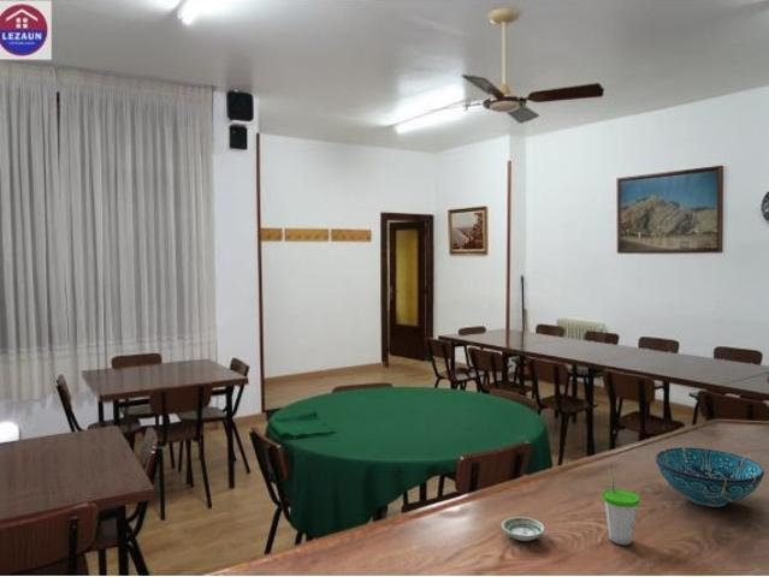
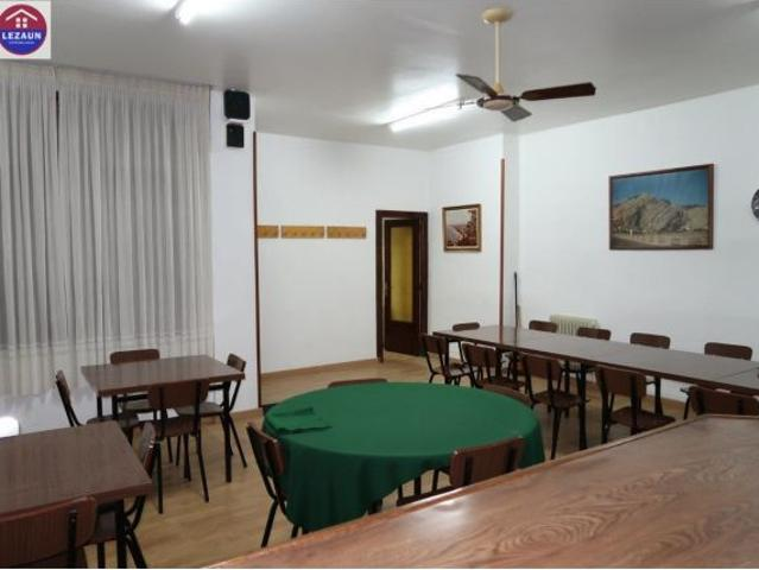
- cup (620, 507)
- saucer (522, 530)
- decorative bowl (706, 481)
